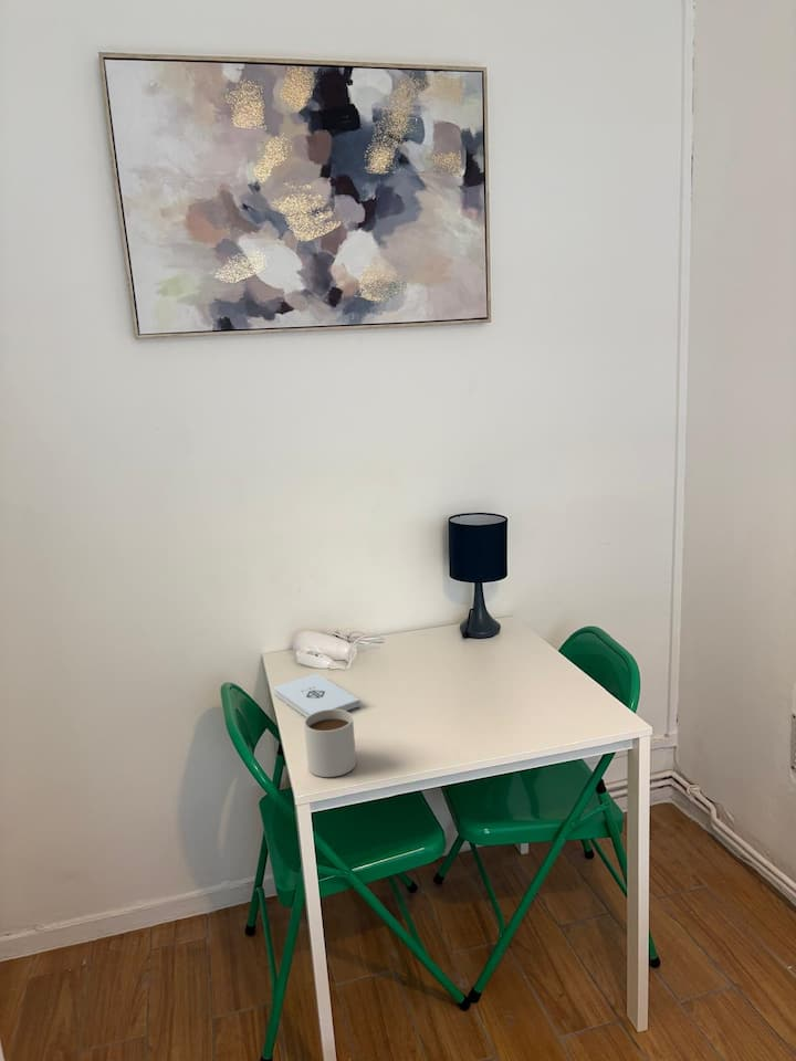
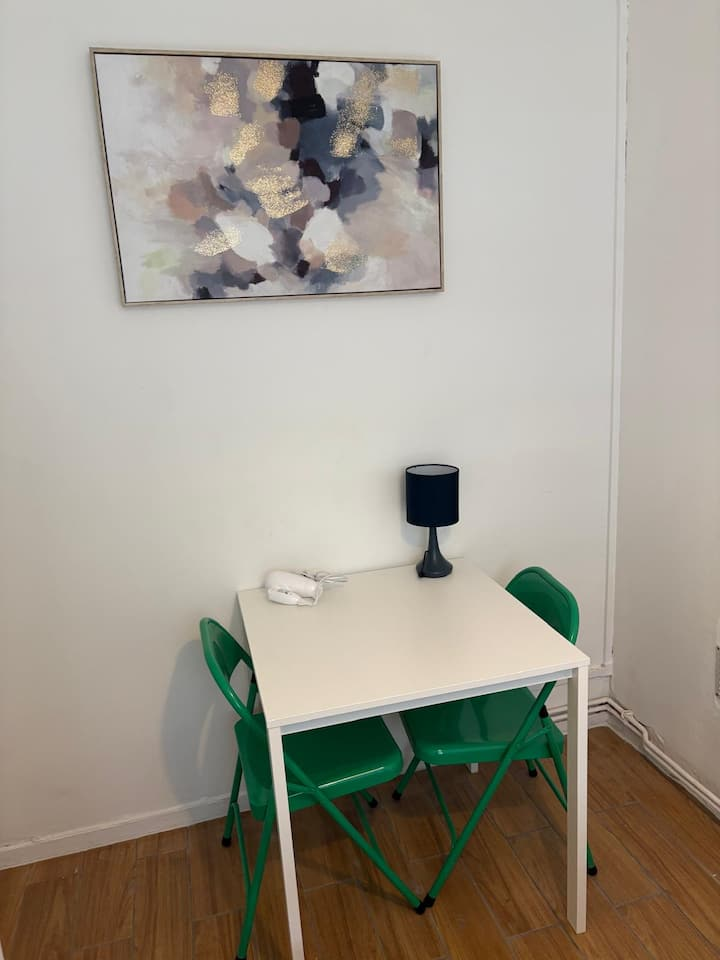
- notepad (315, 696)
- mug (327, 737)
